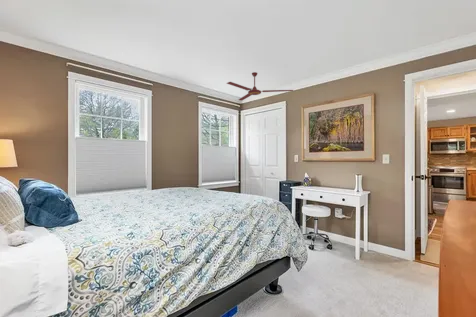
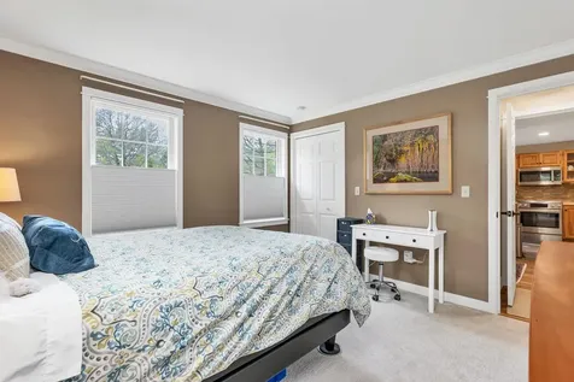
- ceiling fan (255, 86)
